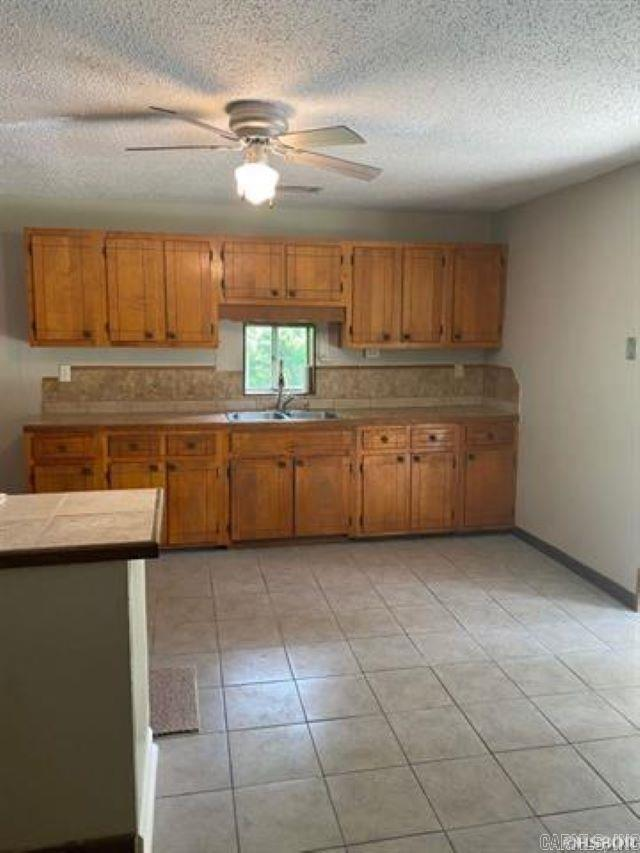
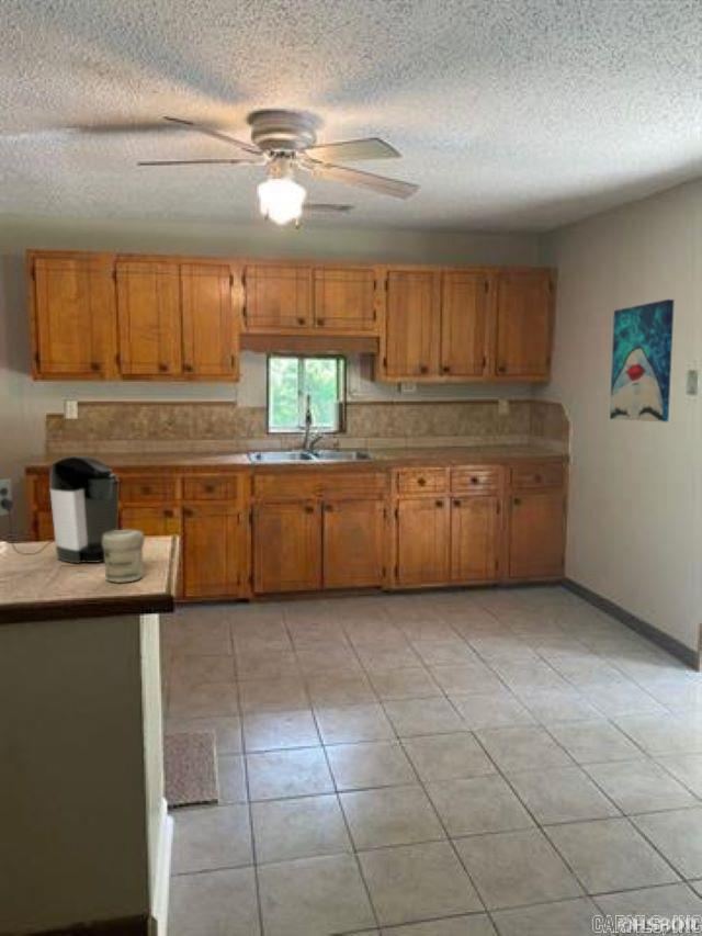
+ jar (123, 555)
+ wall art (639, 363)
+ coffee maker (70, 509)
